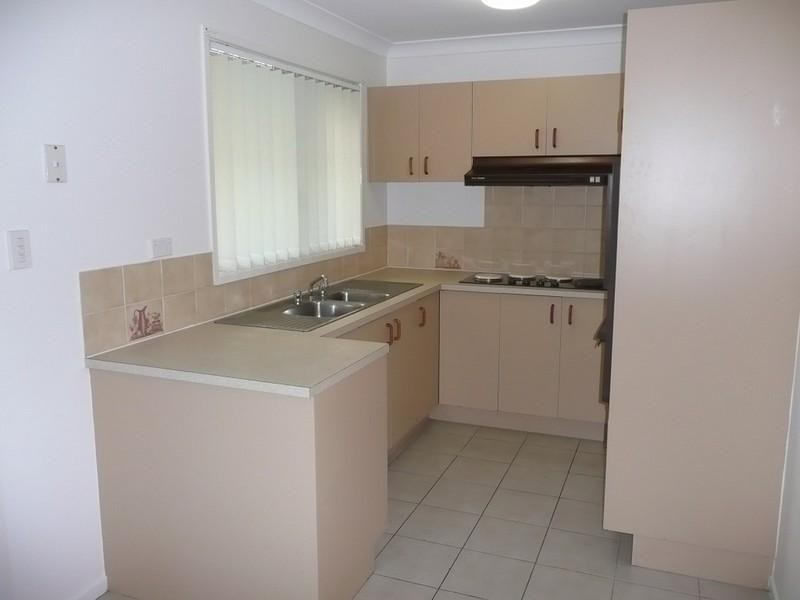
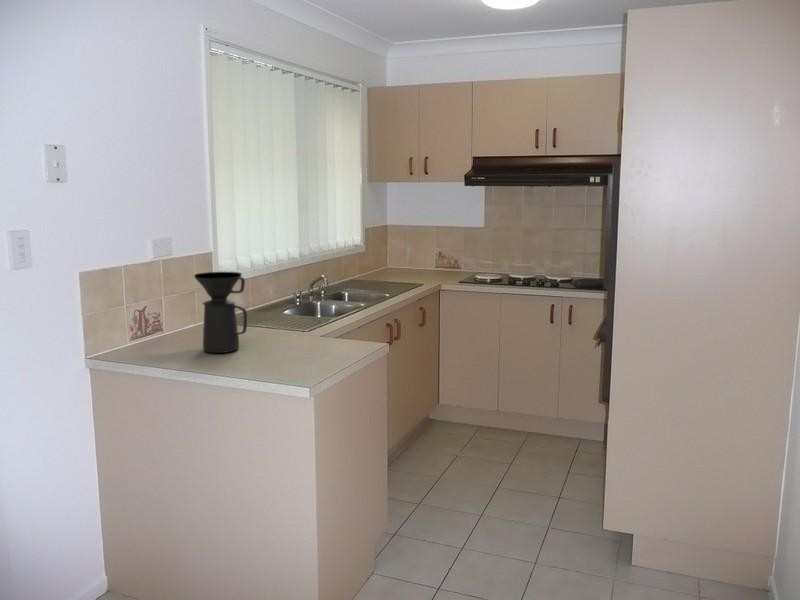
+ coffee maker (219, 312)
